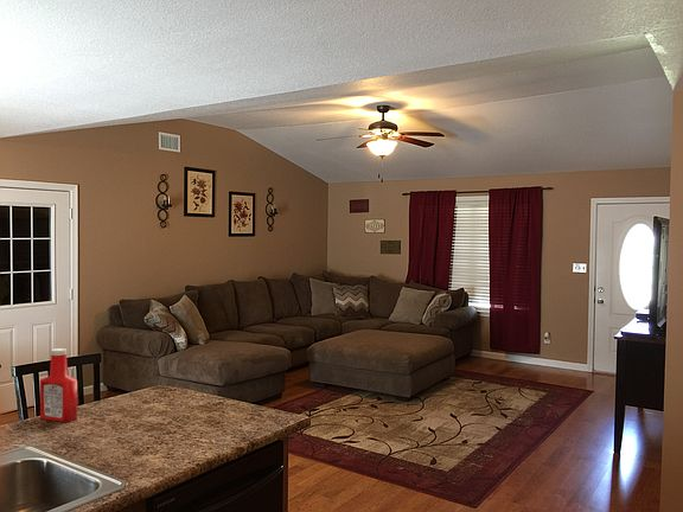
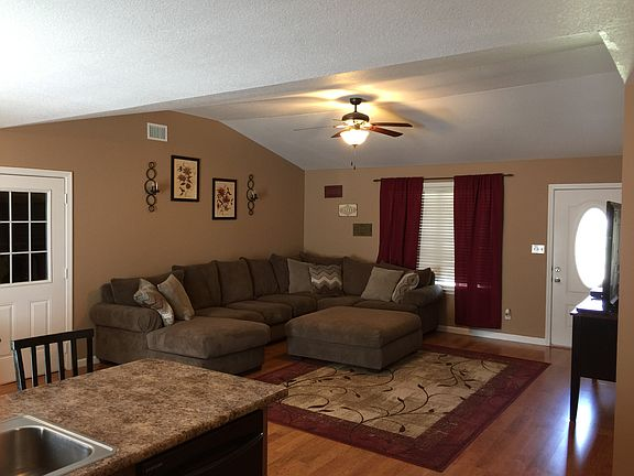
- soap bottle (58, 383)
